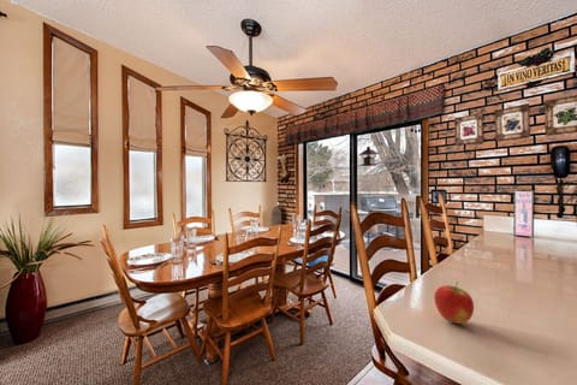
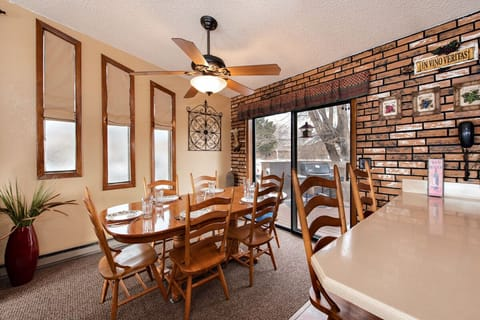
- apple (453, 301)
